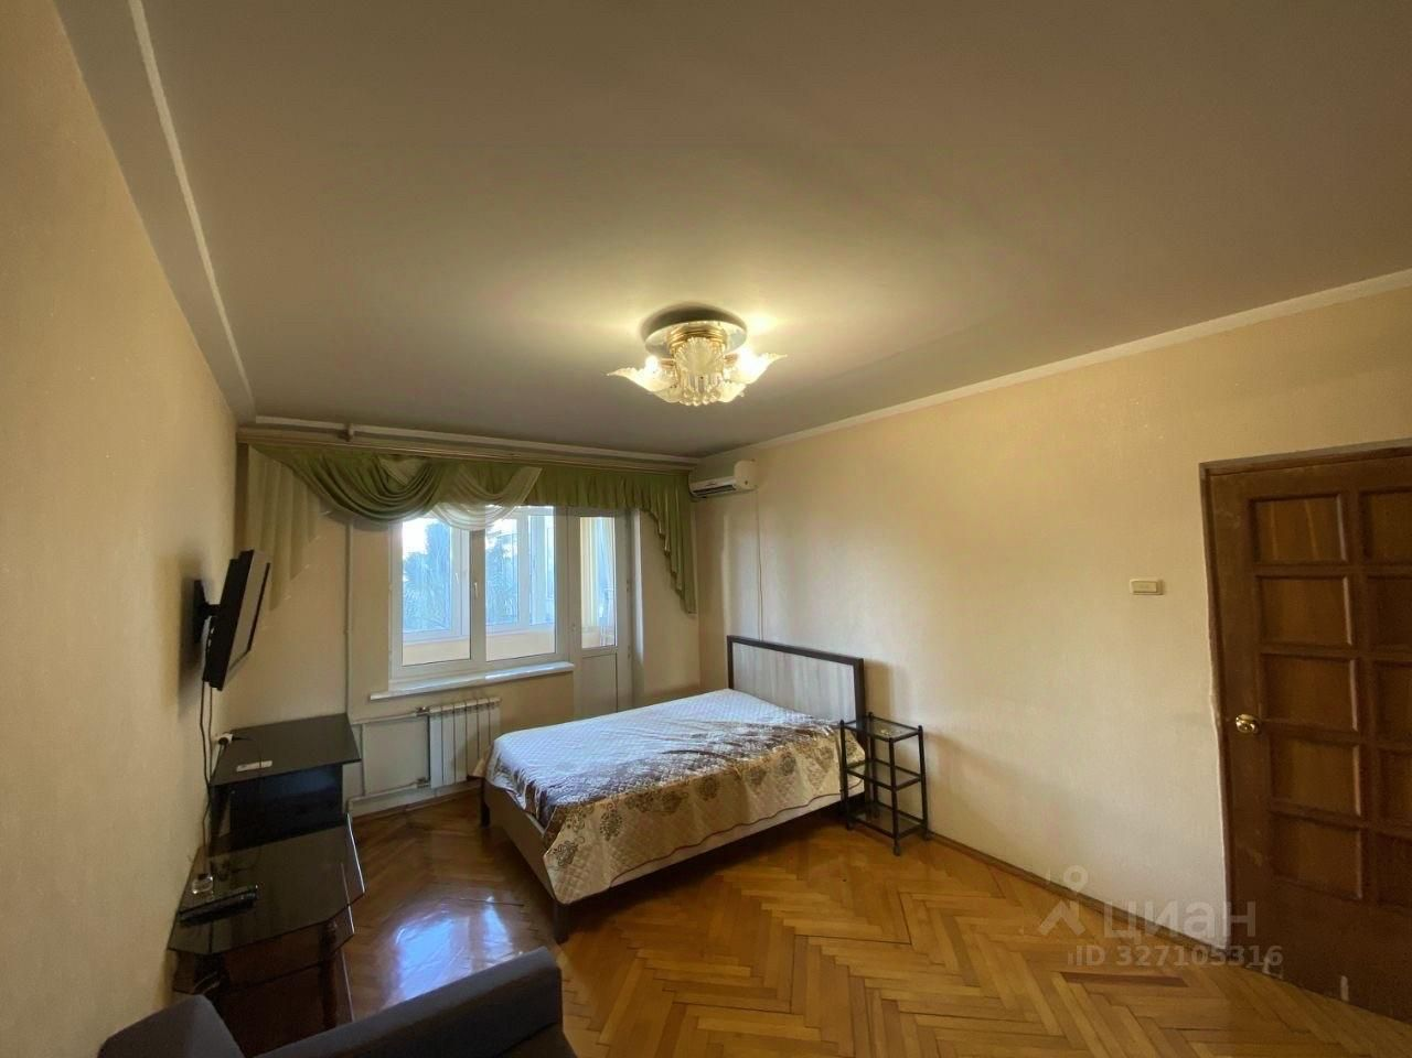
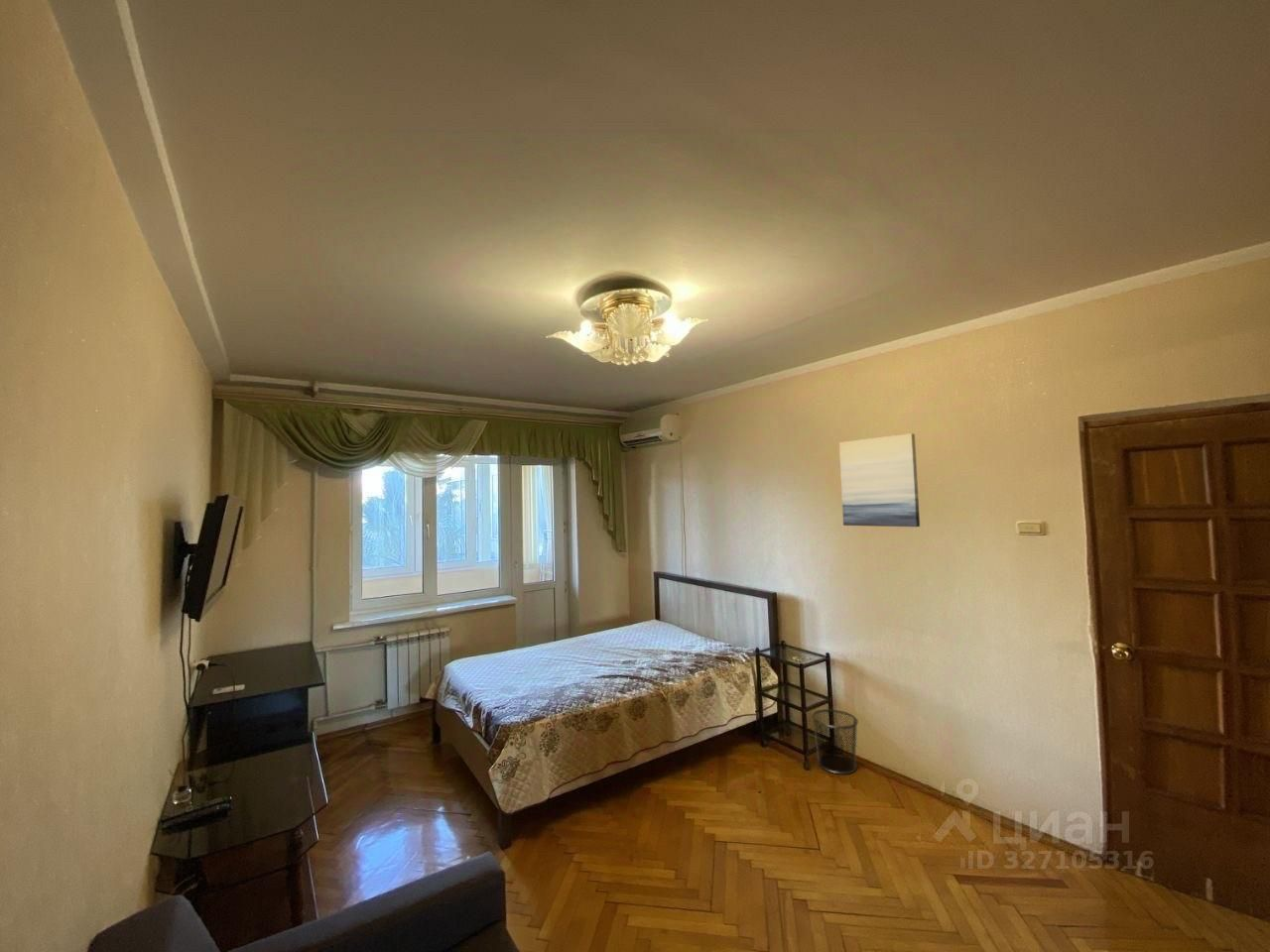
+ waste bin (835, 741)
+ wall art (877, 482)
